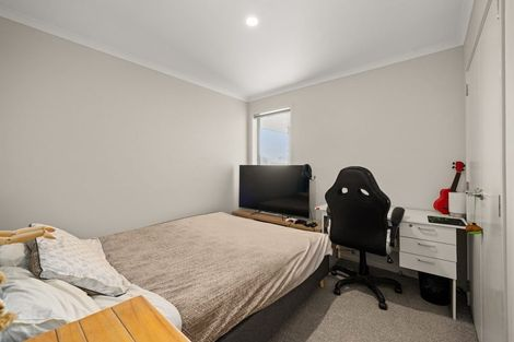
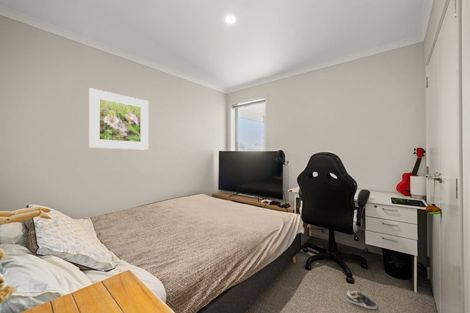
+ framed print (121, 122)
+ sneaker (361, 299)
